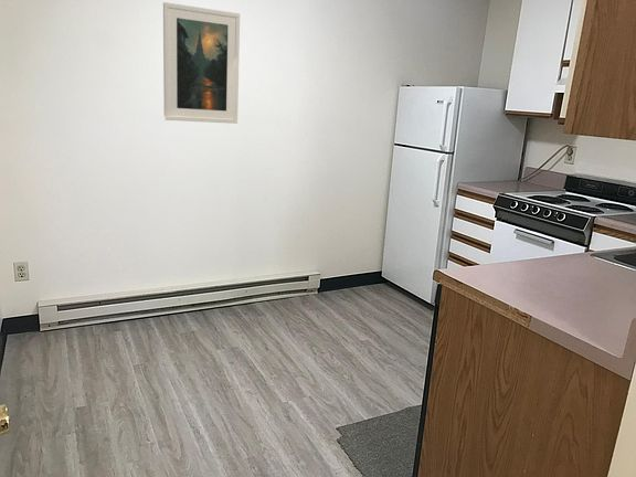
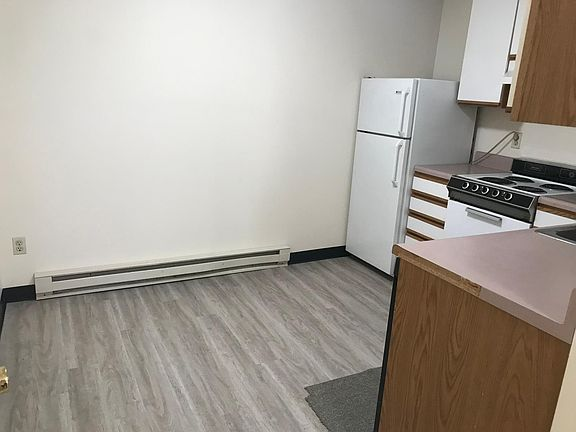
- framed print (202, 66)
